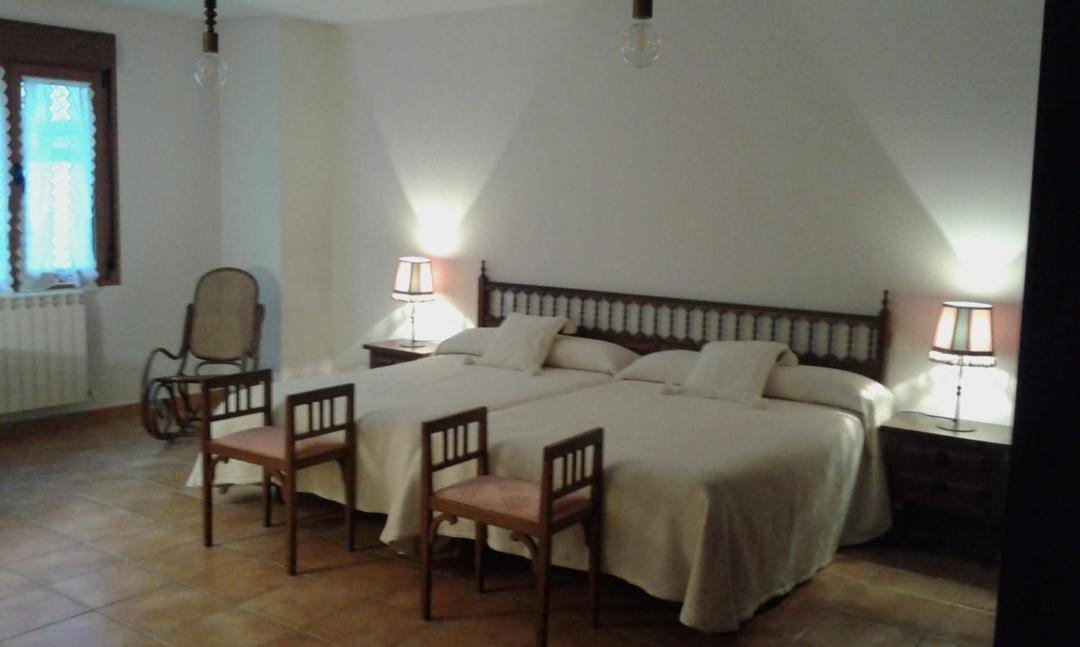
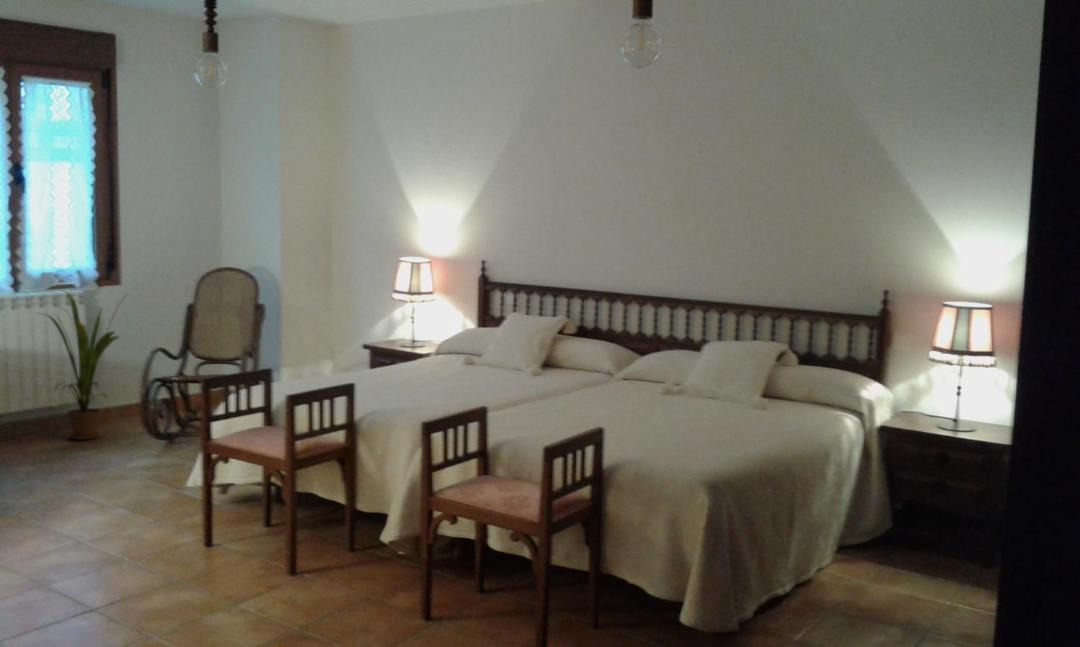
+ house plant (75, 364)
